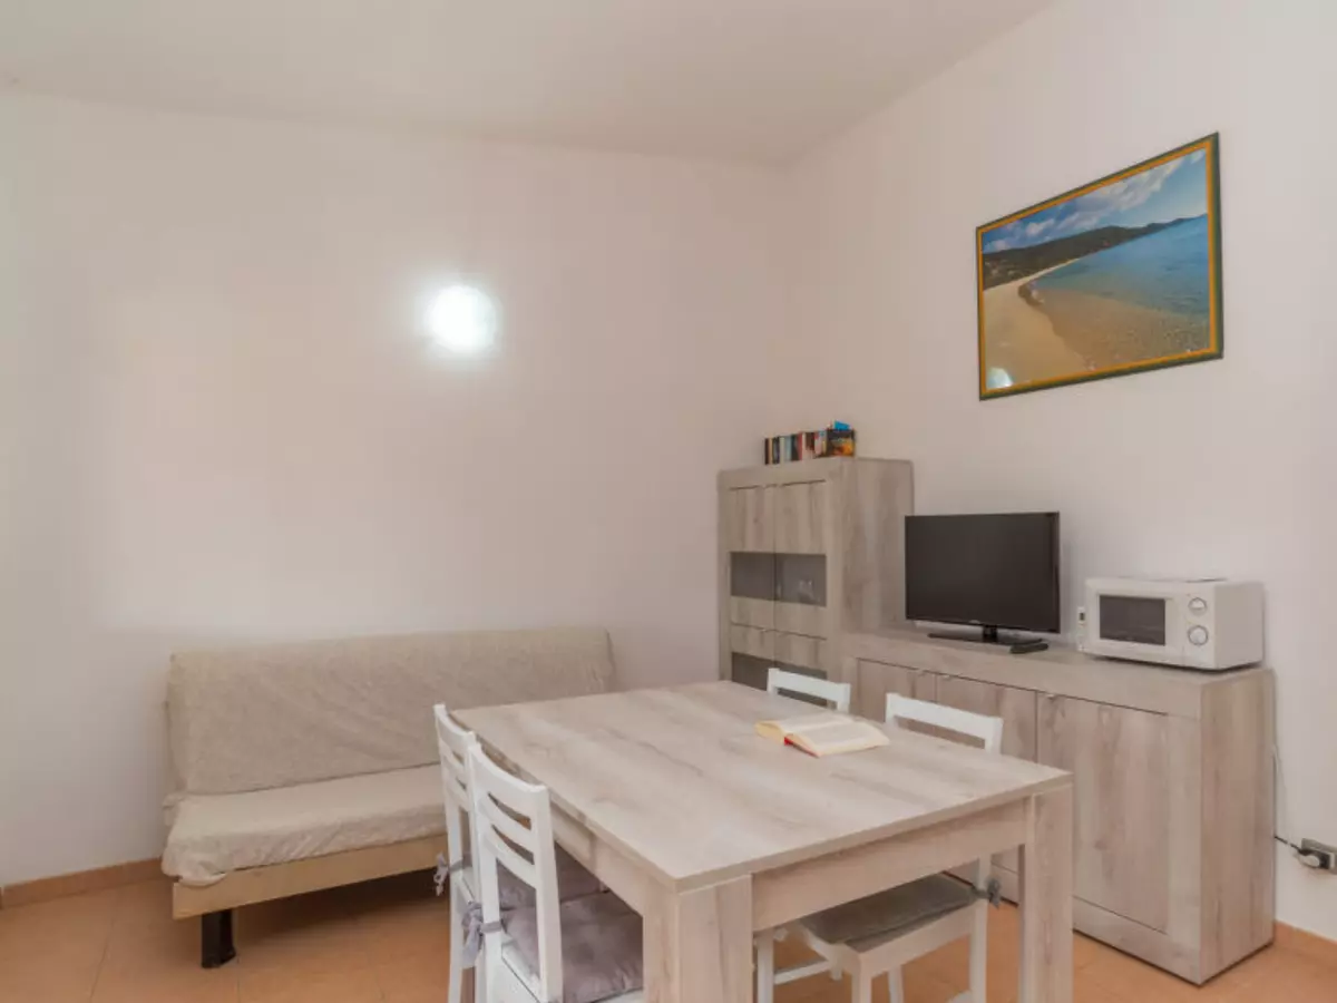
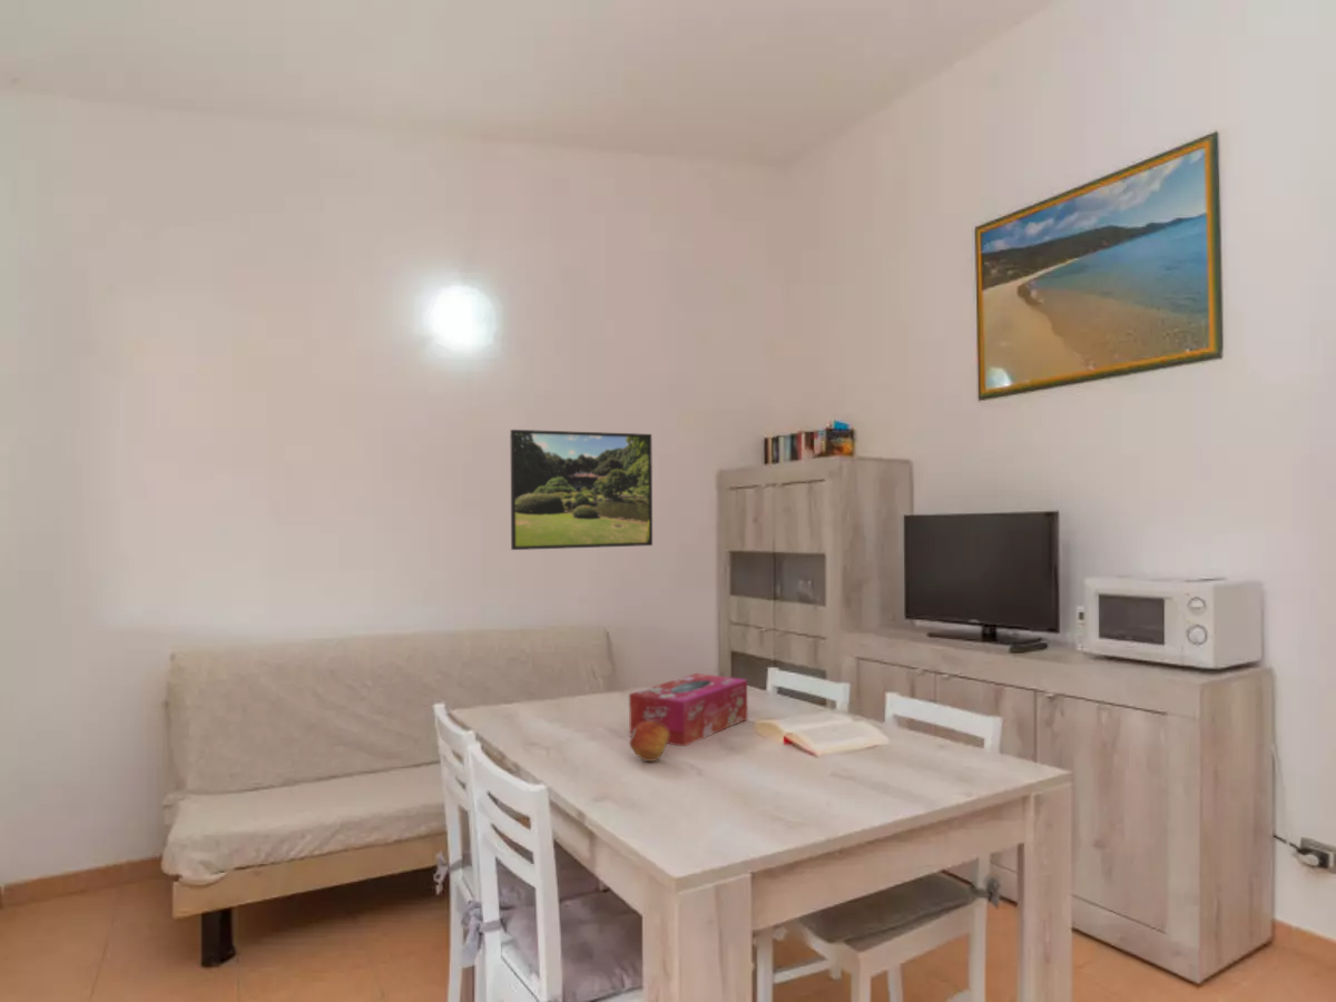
+ tissue box (690, 707)
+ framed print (583, 489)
+ fruit (649, 740)
